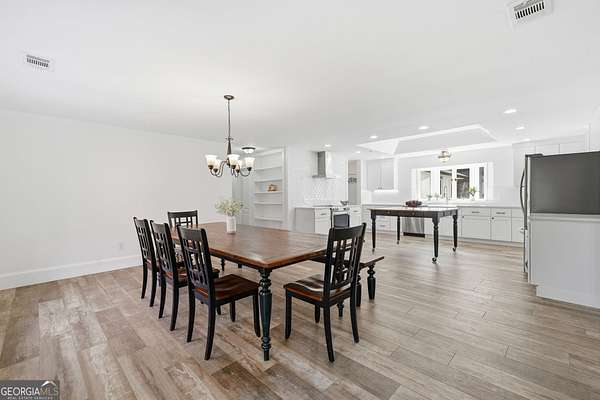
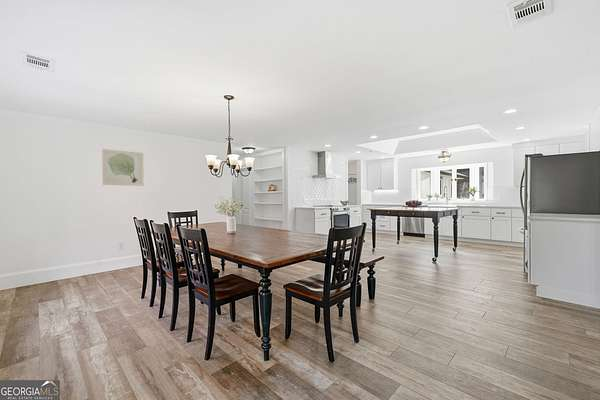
+ wall art (123, 168)
